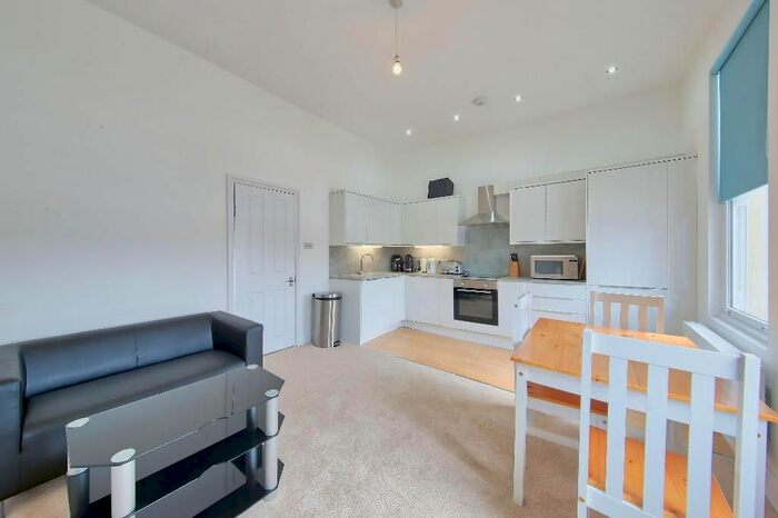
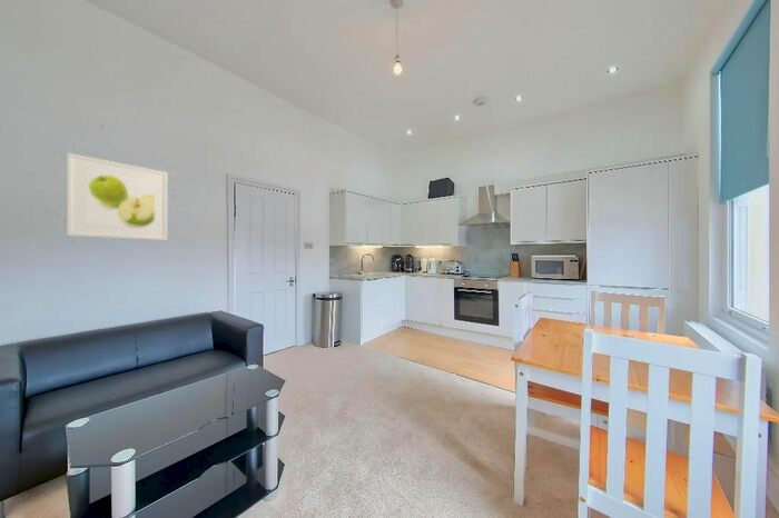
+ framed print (121, 200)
